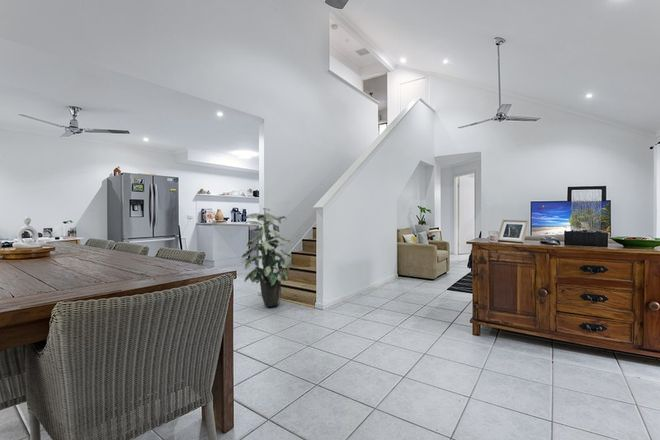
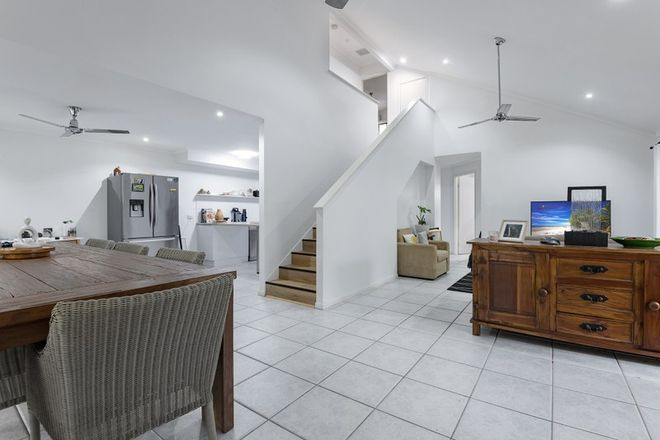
- indoor plant (266, 256)
